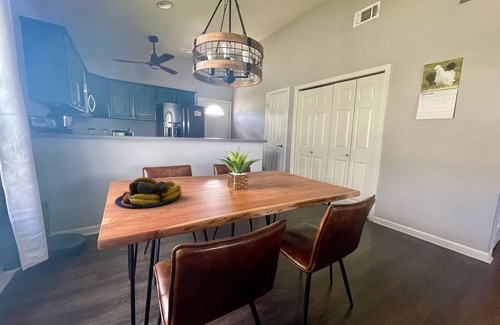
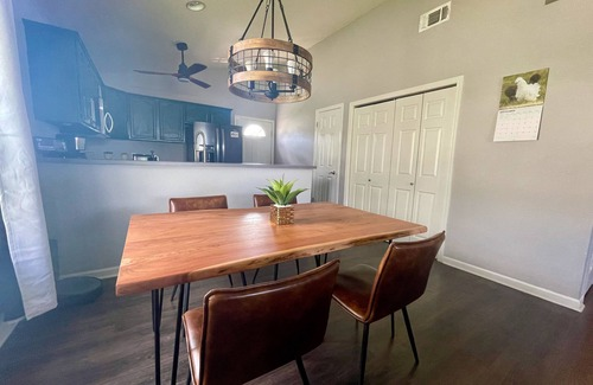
- fruit bowl (149, 187)
